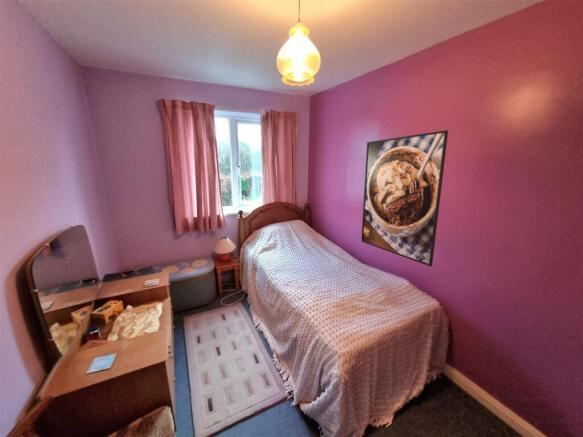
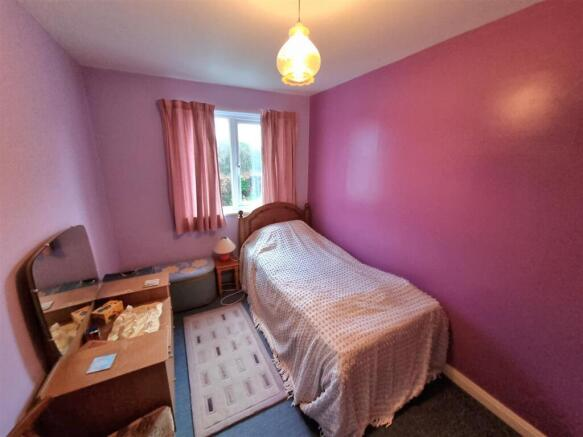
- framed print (395, 197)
